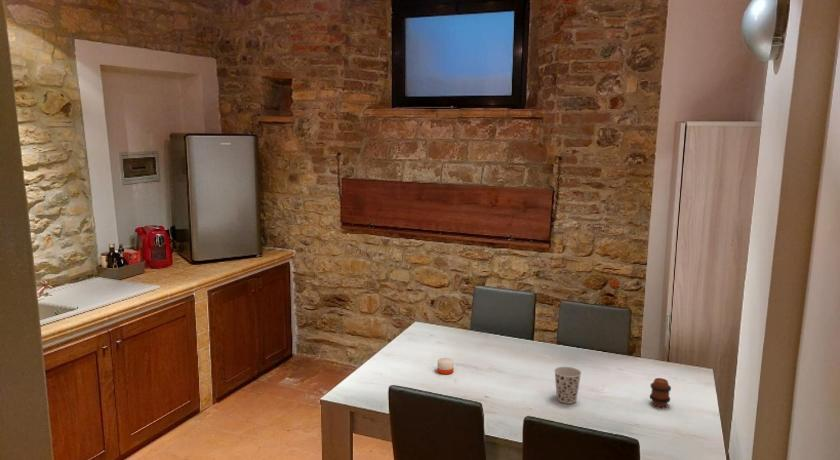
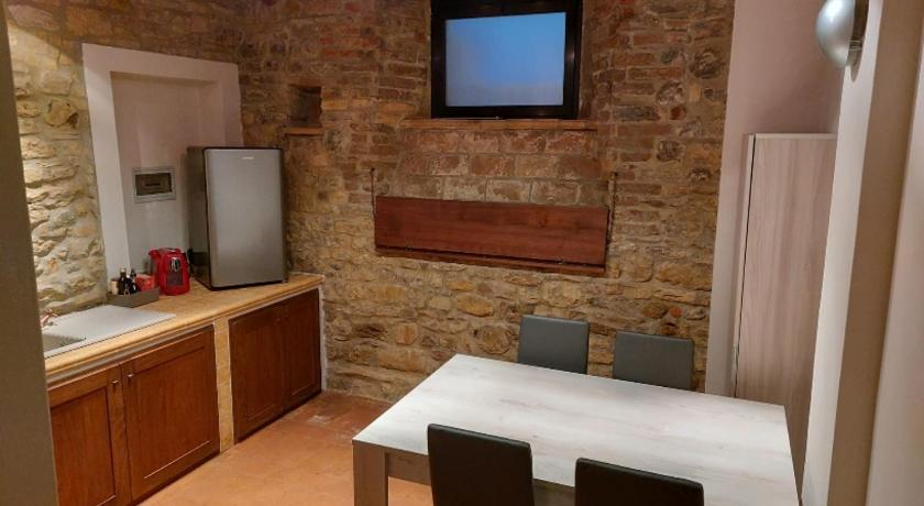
- cup (567, 385)
- candle (445, 360)
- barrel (660, 392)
